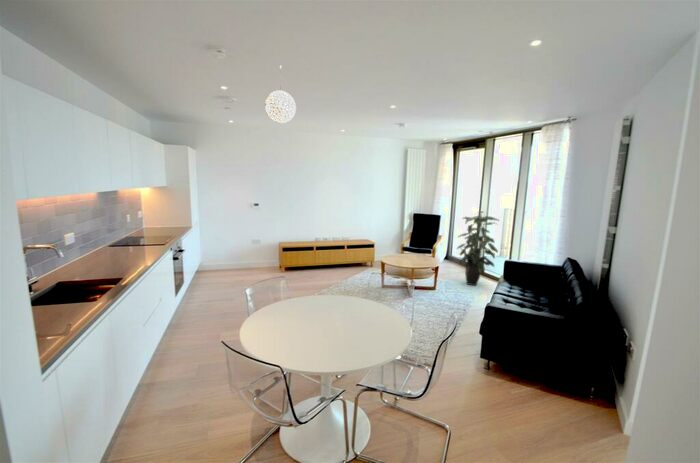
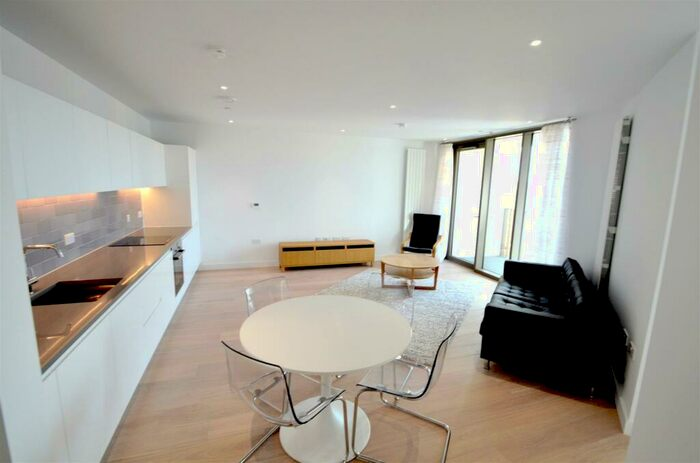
- pendant light (280, 94)
- indoor plant (477, 248)
